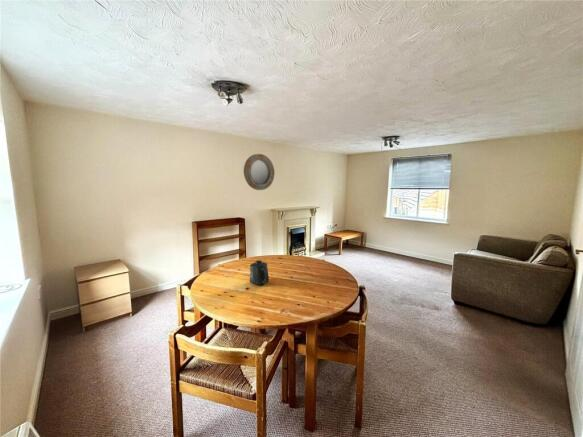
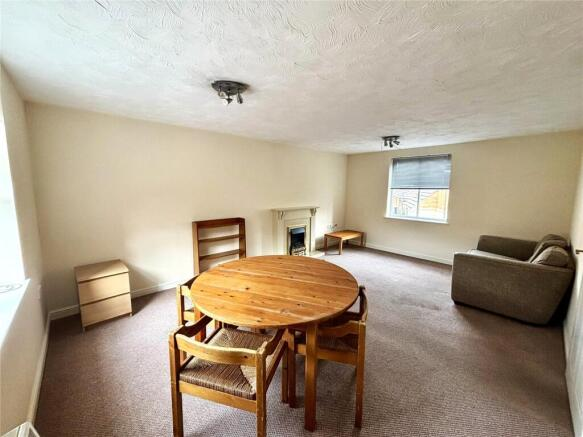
- home mirror (259, 172)
- mug (261, 272)
